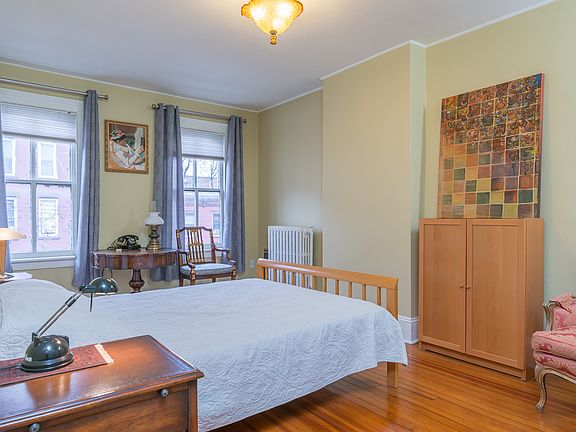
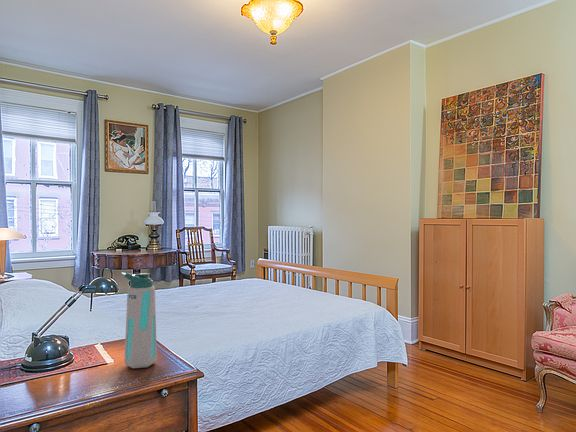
+ water bottle (138, 318)
